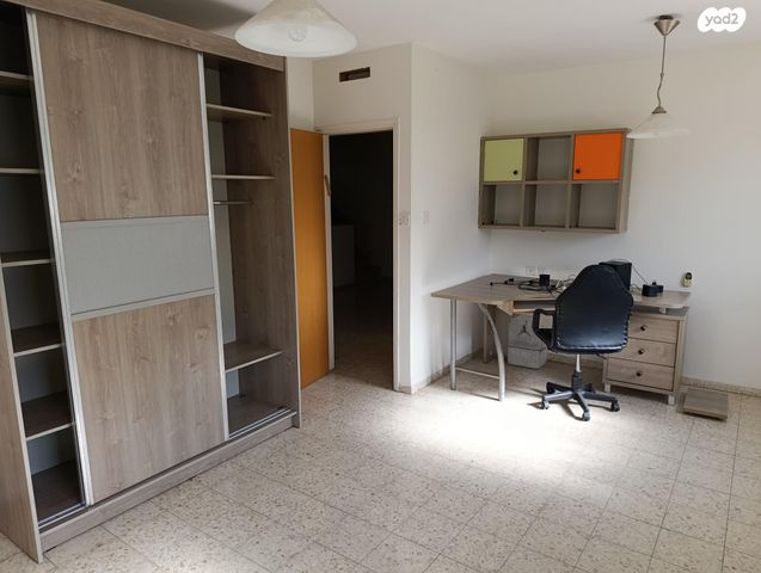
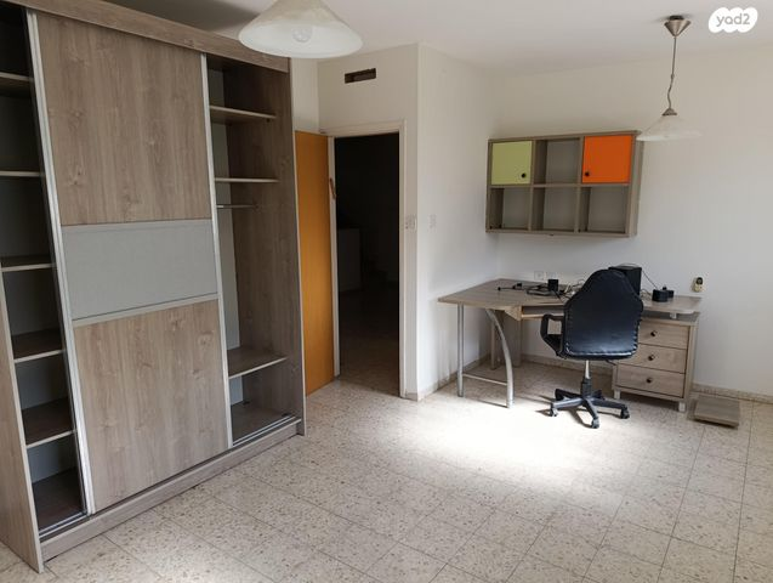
- backpack (528, 338)
